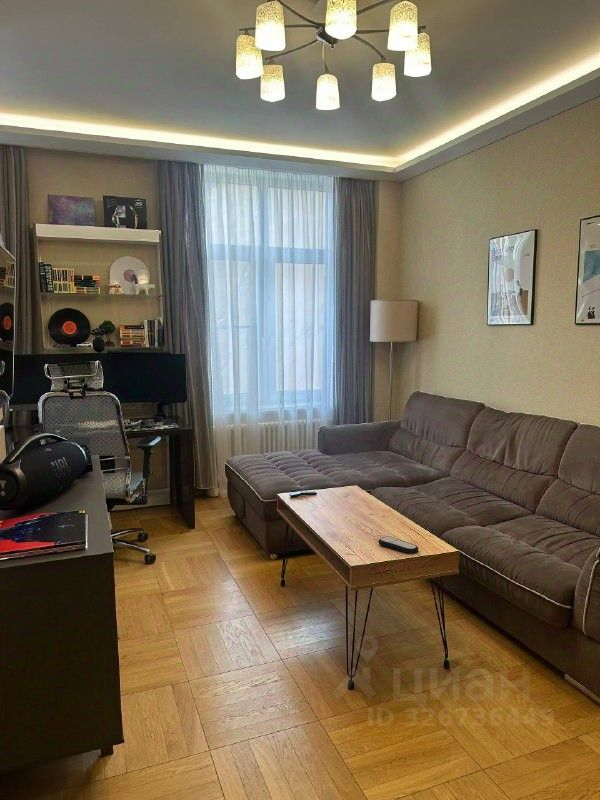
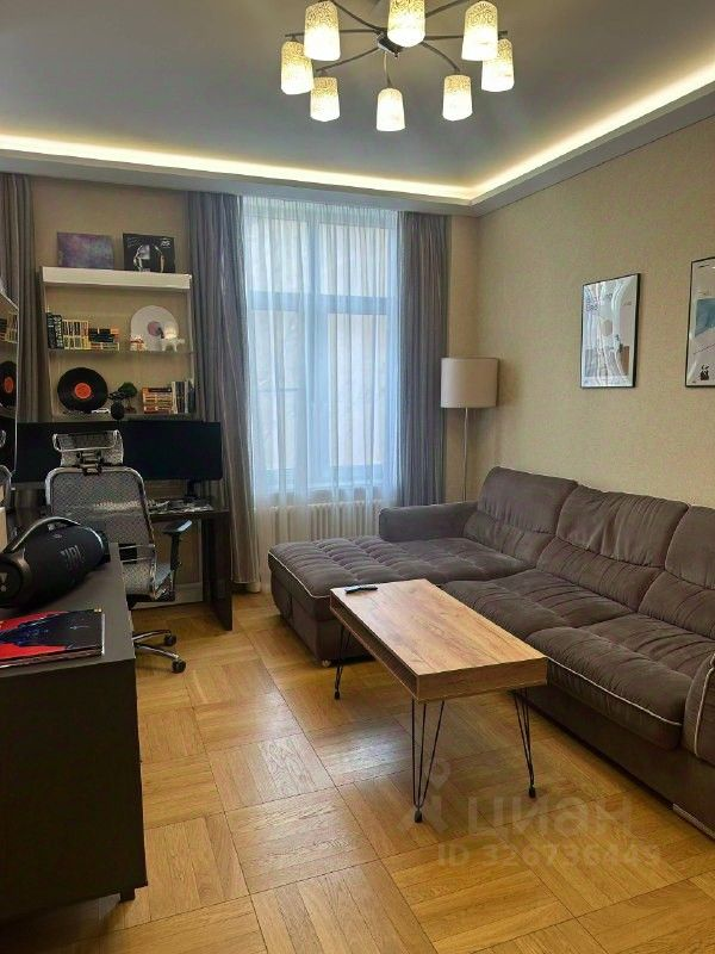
- remote control (398, 544)
